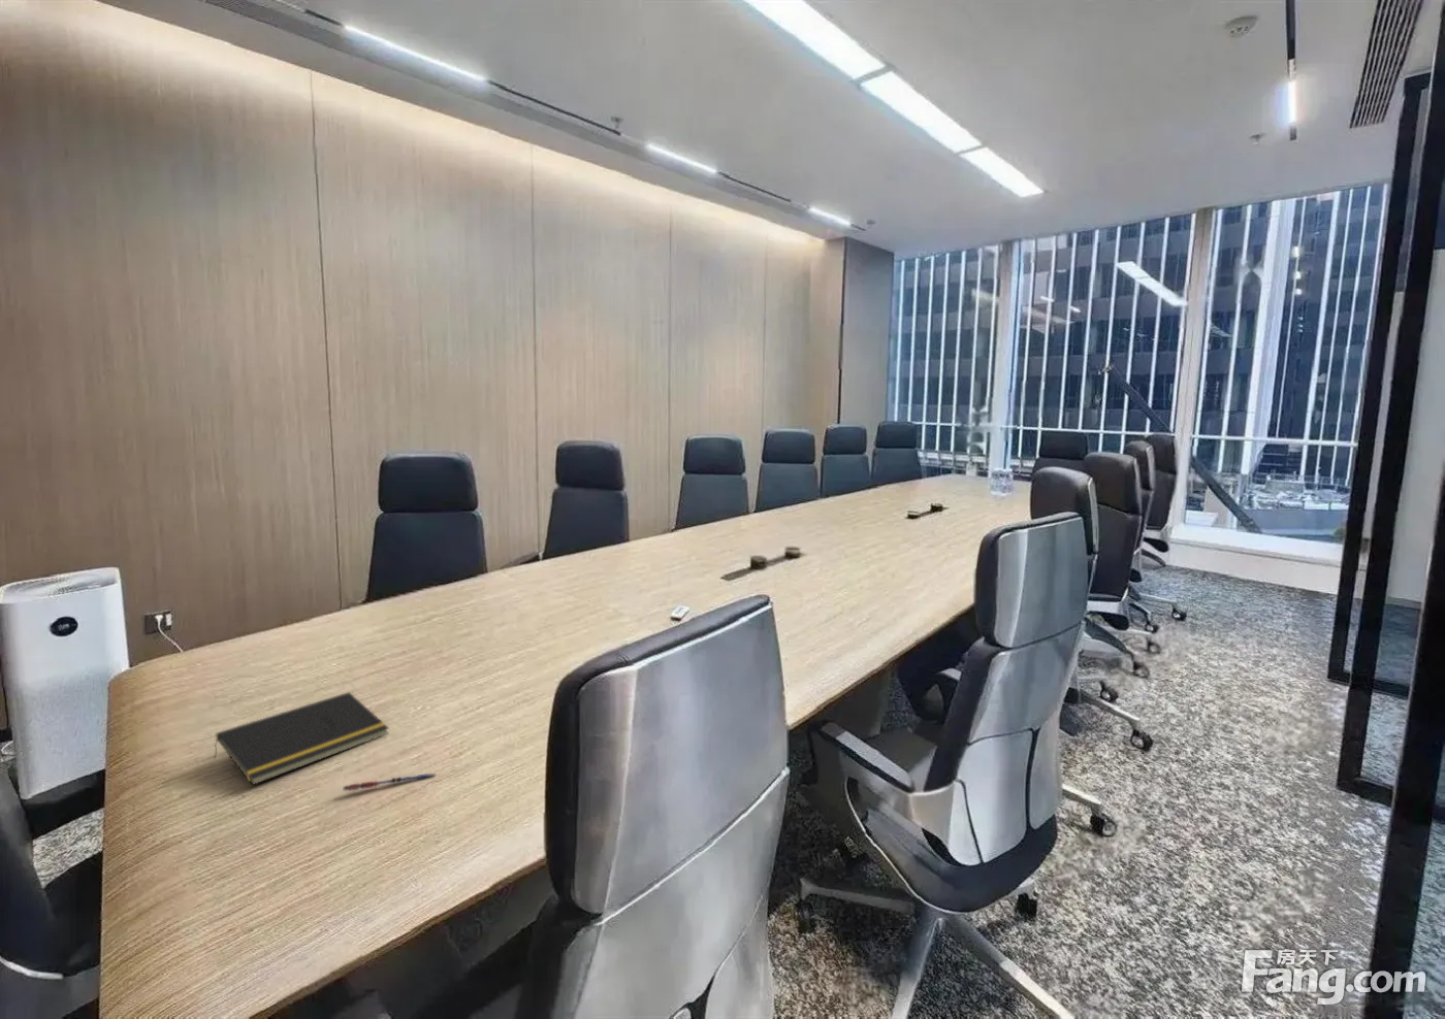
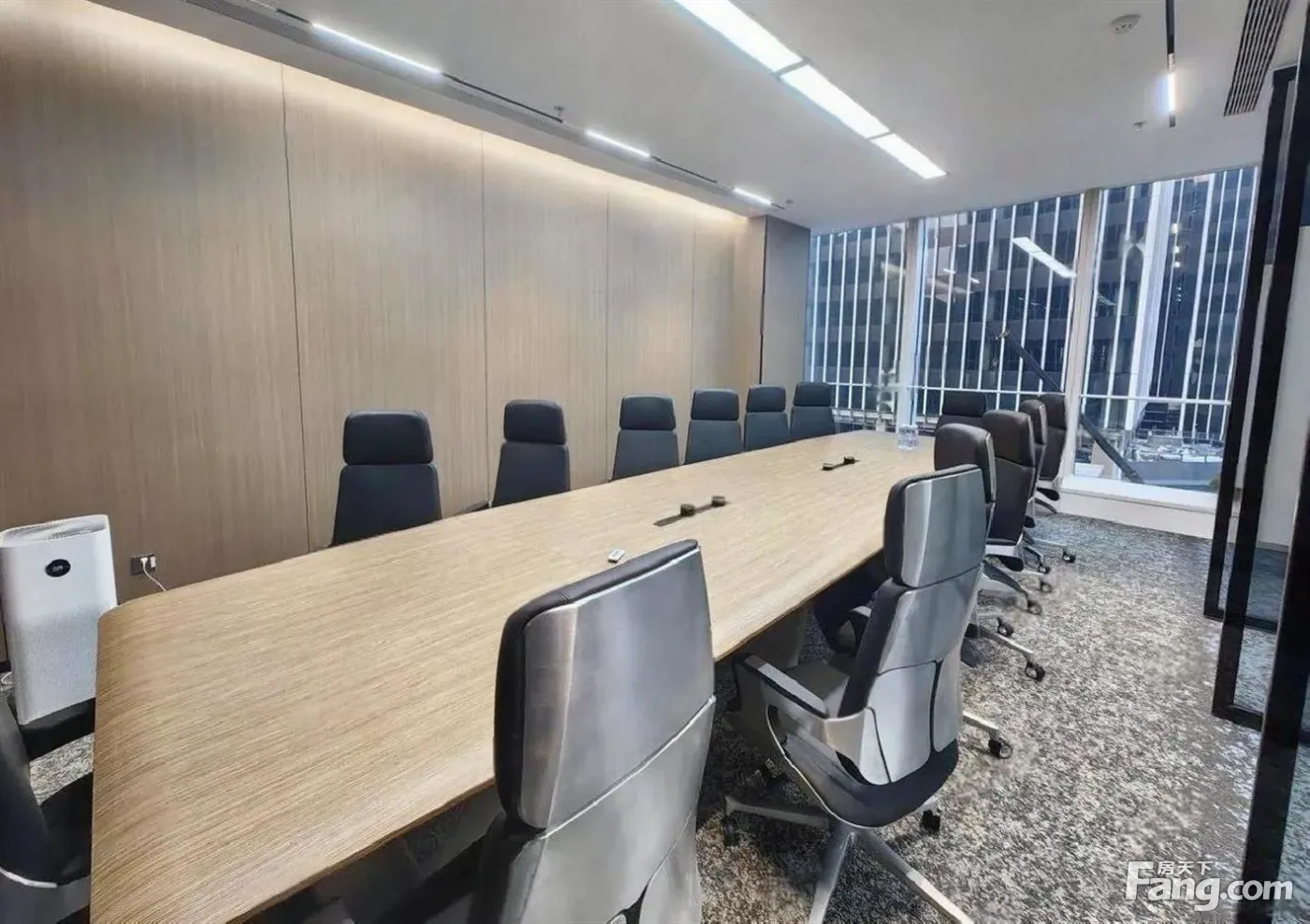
- pen (390, 780)
- notepad (306, 733)
